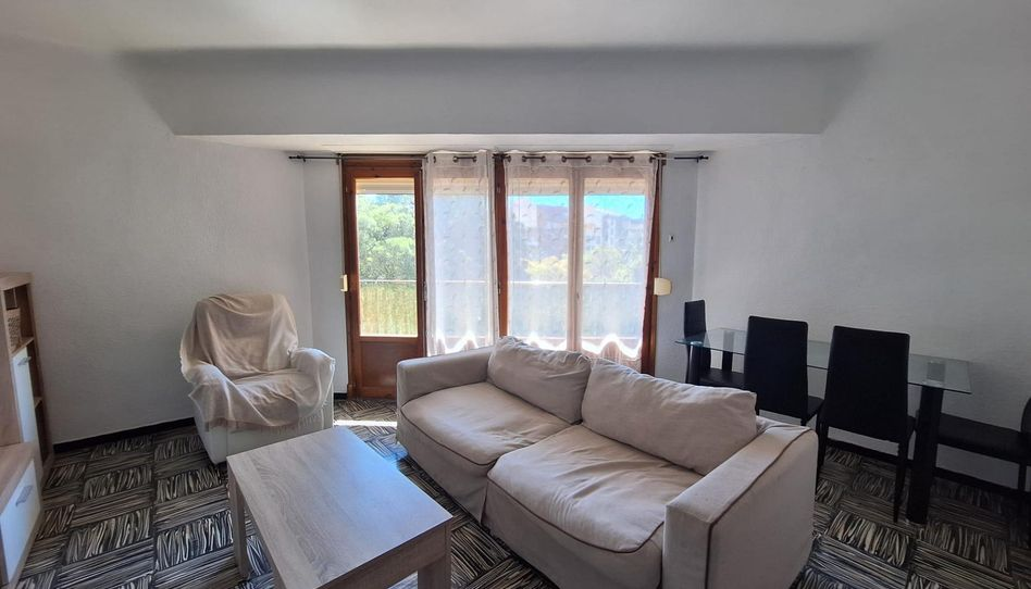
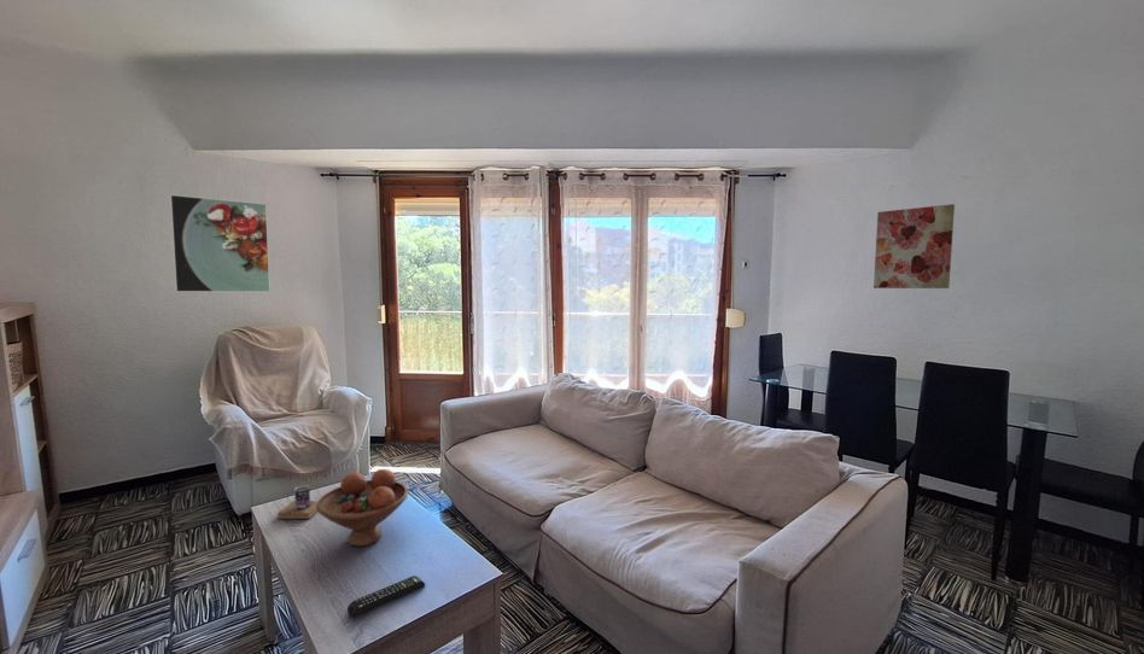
+ remote control (387, 595)
+ wall art (911, 249)
+ fruit bowl (363, 509)
+ mug (300, 500)
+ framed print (222, 246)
